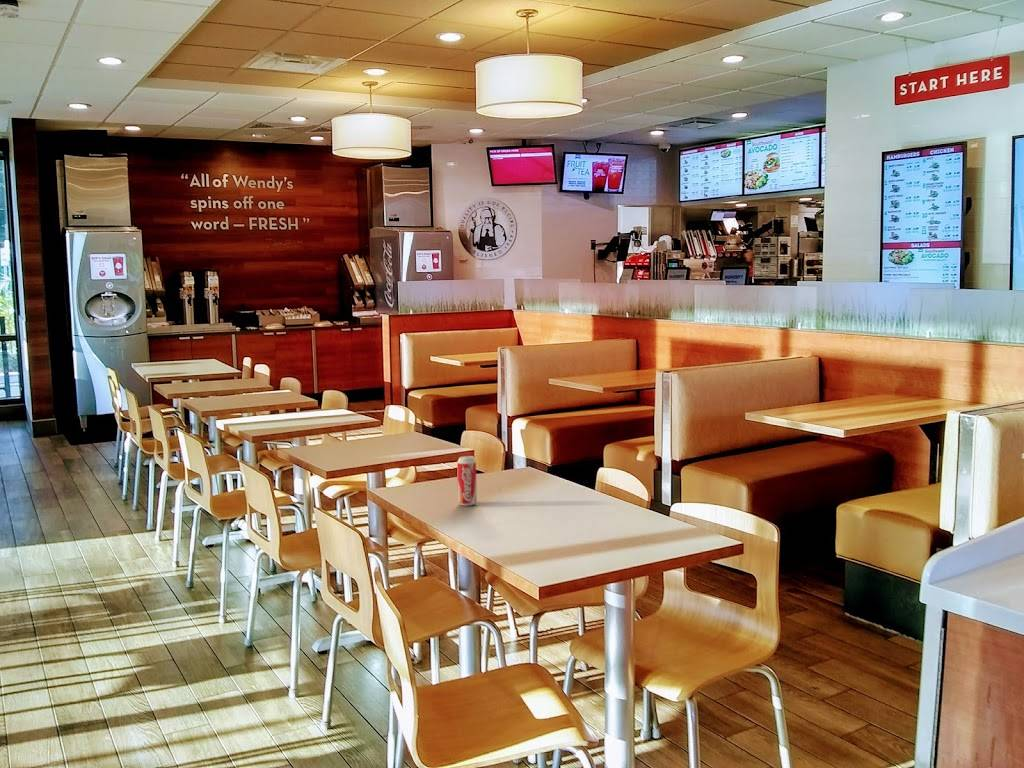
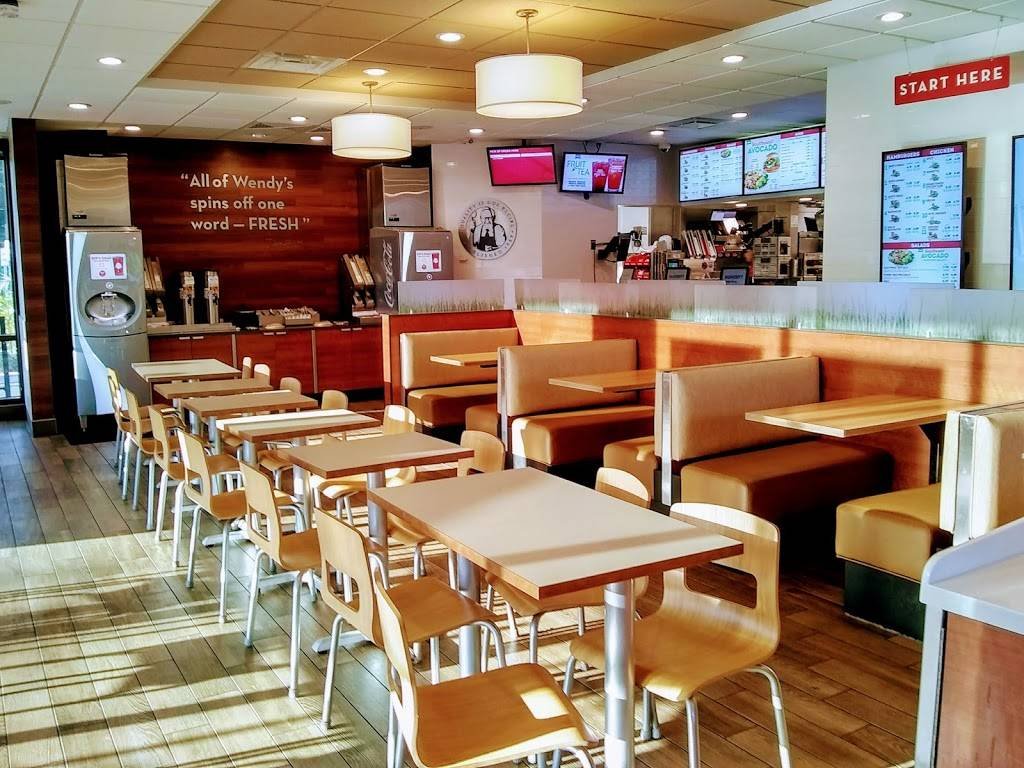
- beverage can (466, 480)
